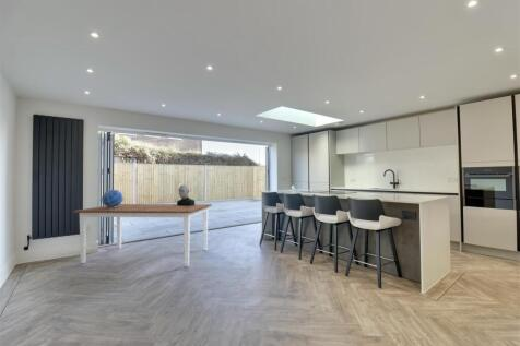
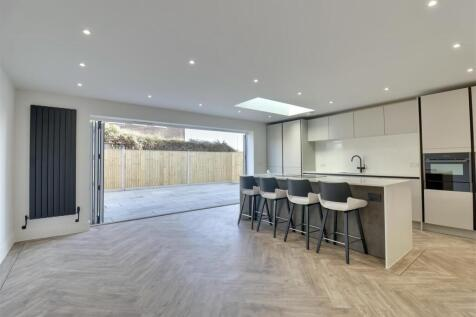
- dining table (149, 216)
- decorative globe (113, 198)
- sculpture bust (184, 194)
